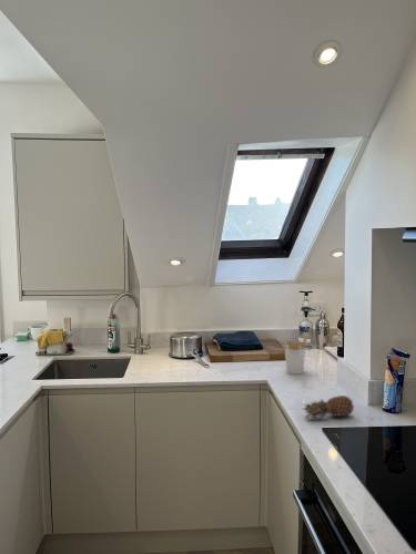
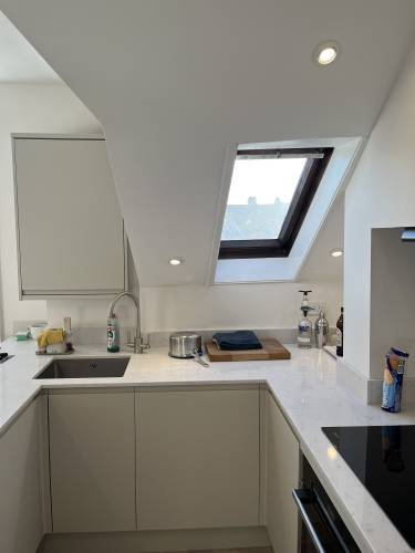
- utensil holder (294, 355)
- fruit (329, 407)
